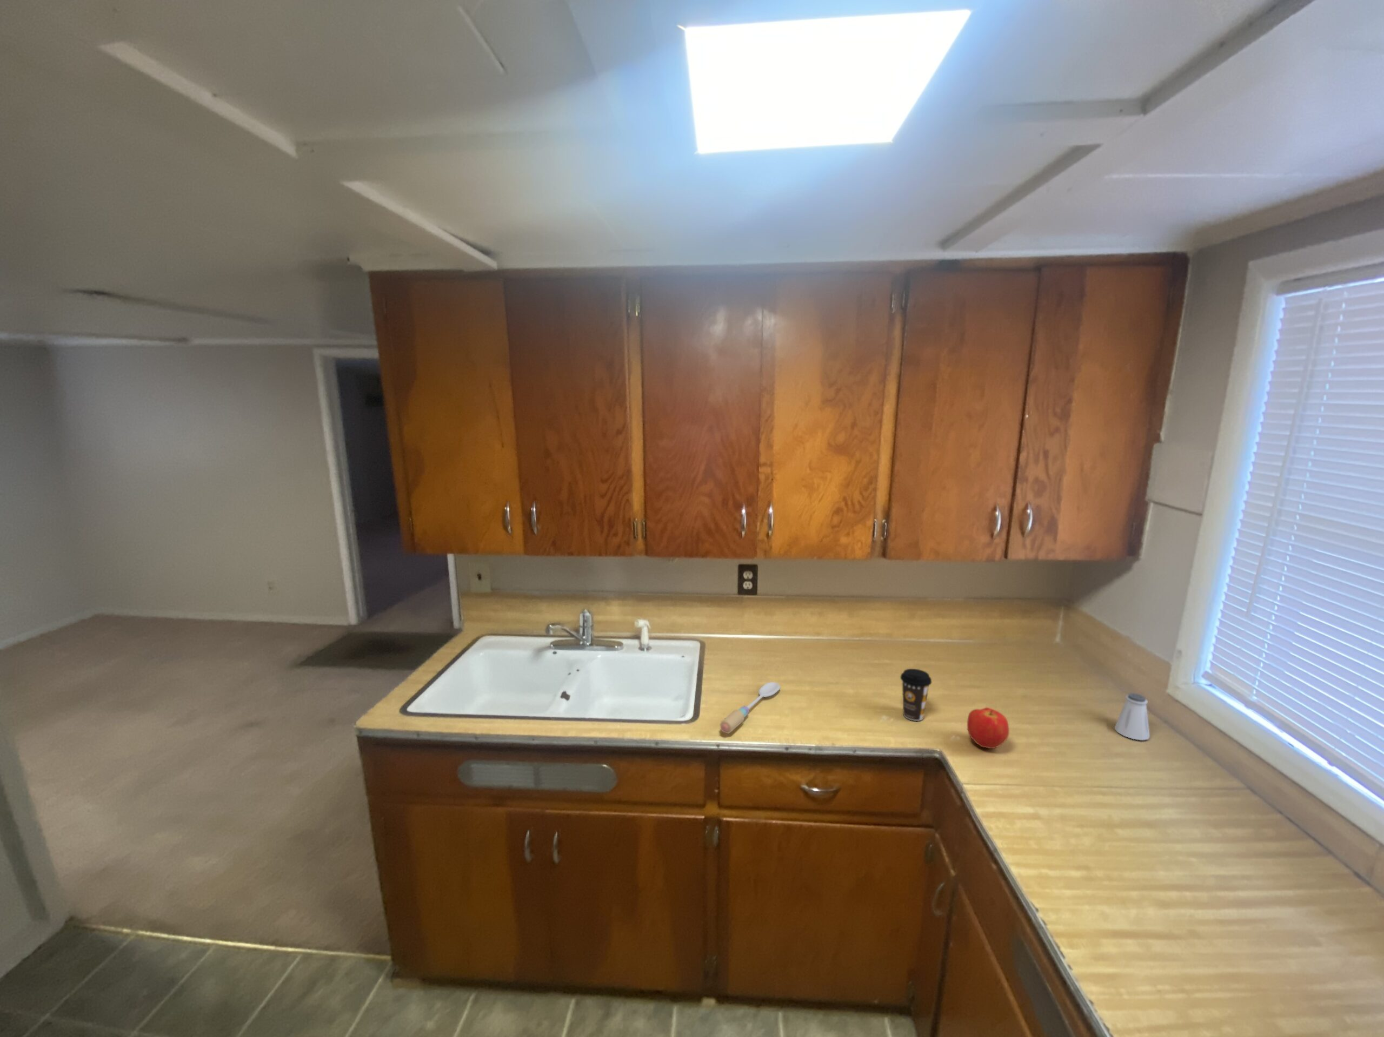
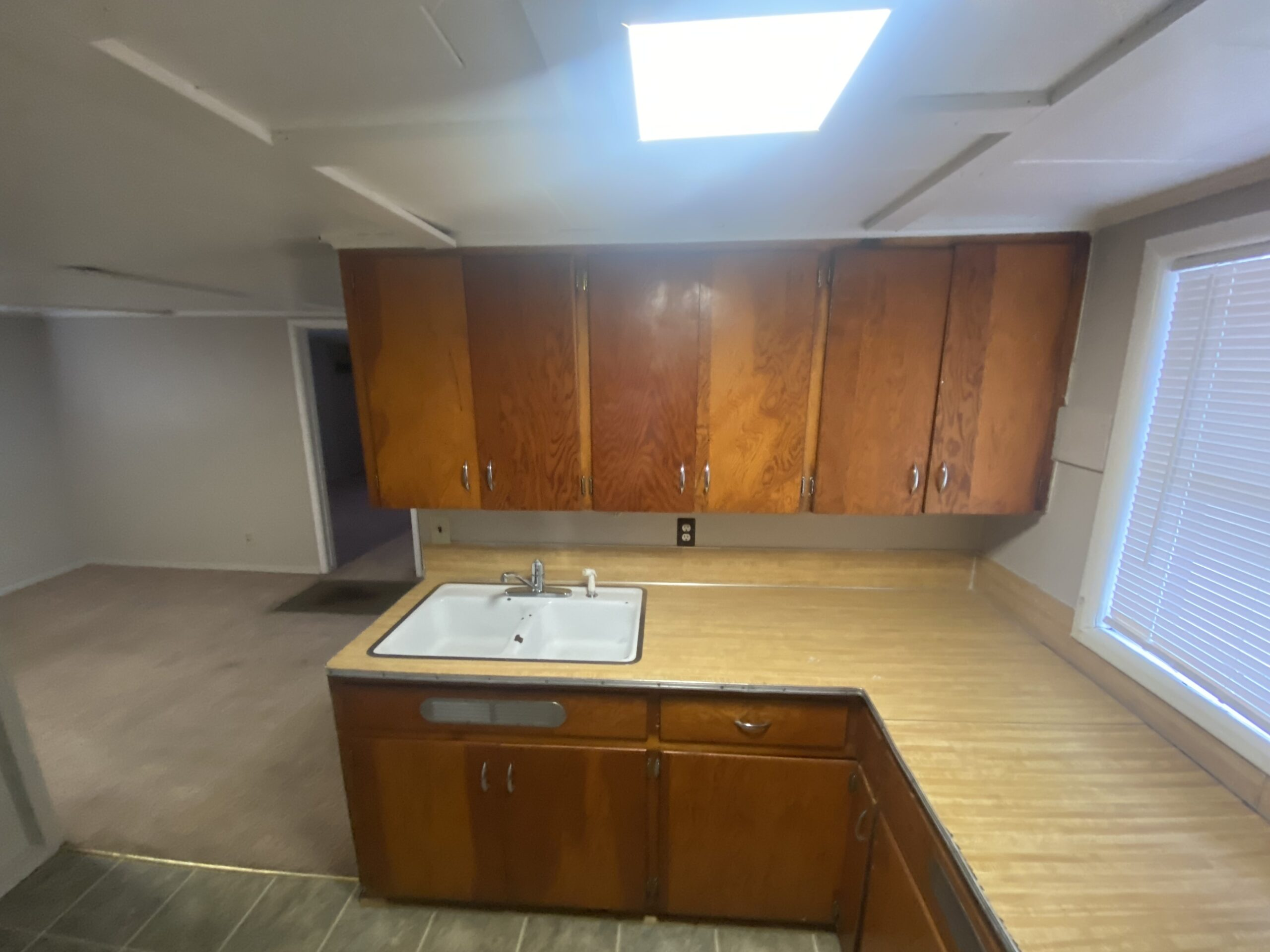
- spoon (752, 704)
- coffee cup (914, 695)
- saltshaker (1134, 713)
- apple (987, 727)
